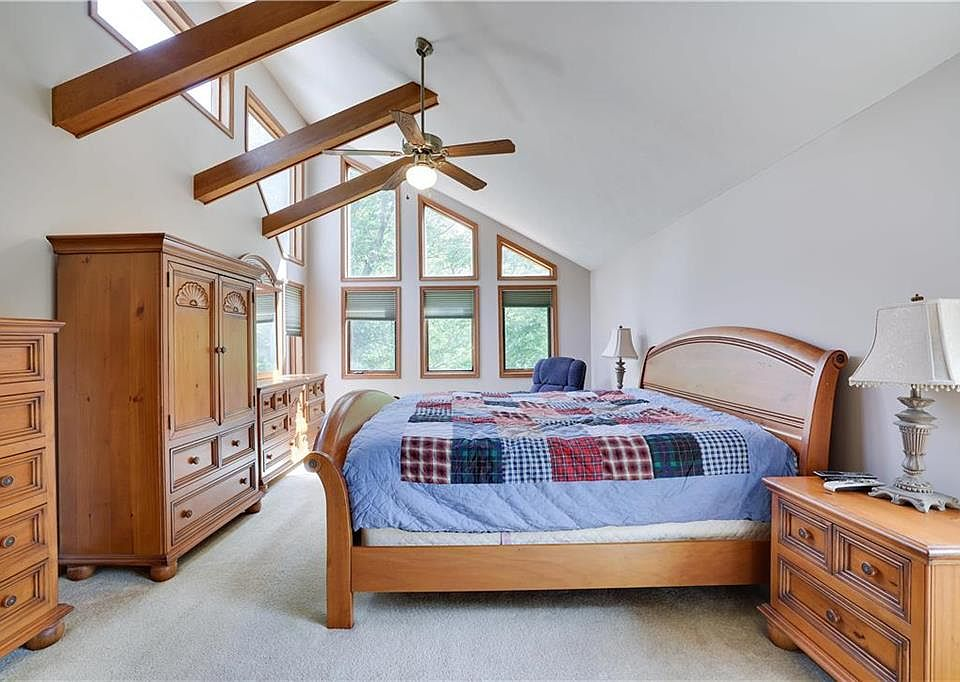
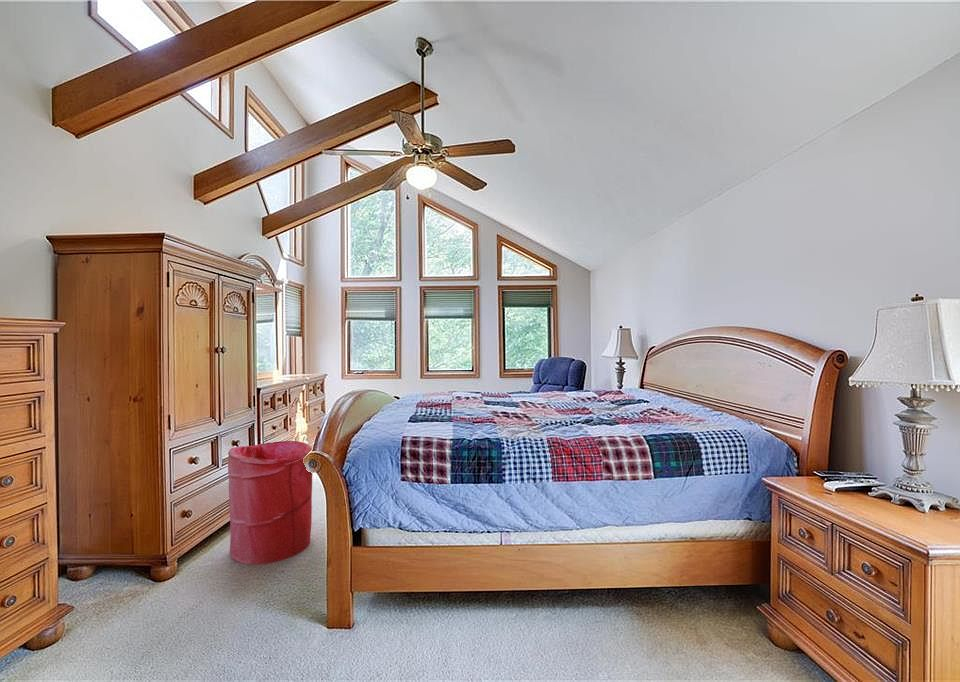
+ laundry hamper (272, 497)
